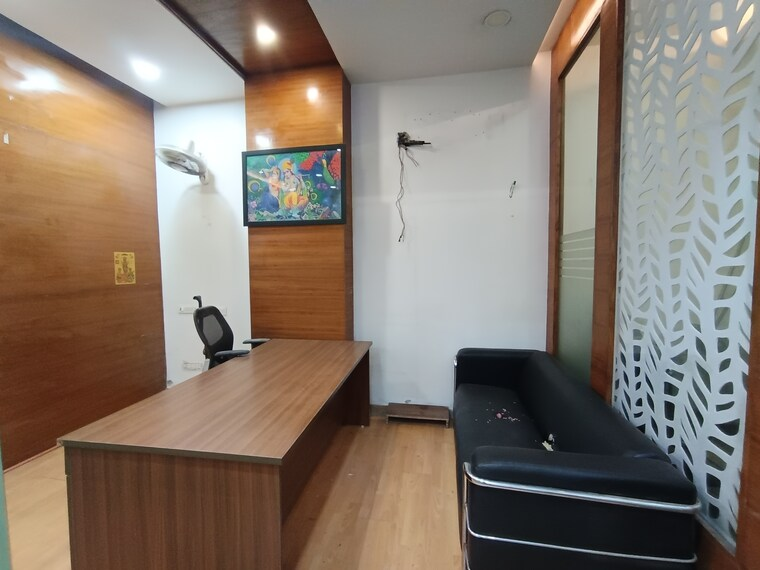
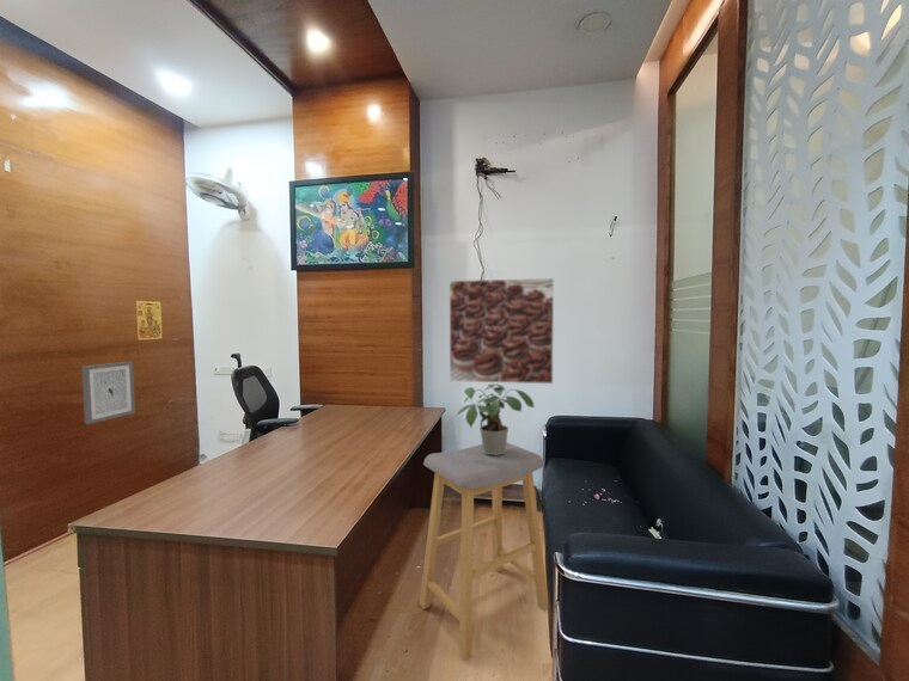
+ wall art (110, 391)
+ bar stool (483, 527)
+ potted plant (488, 418)
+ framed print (500, 331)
